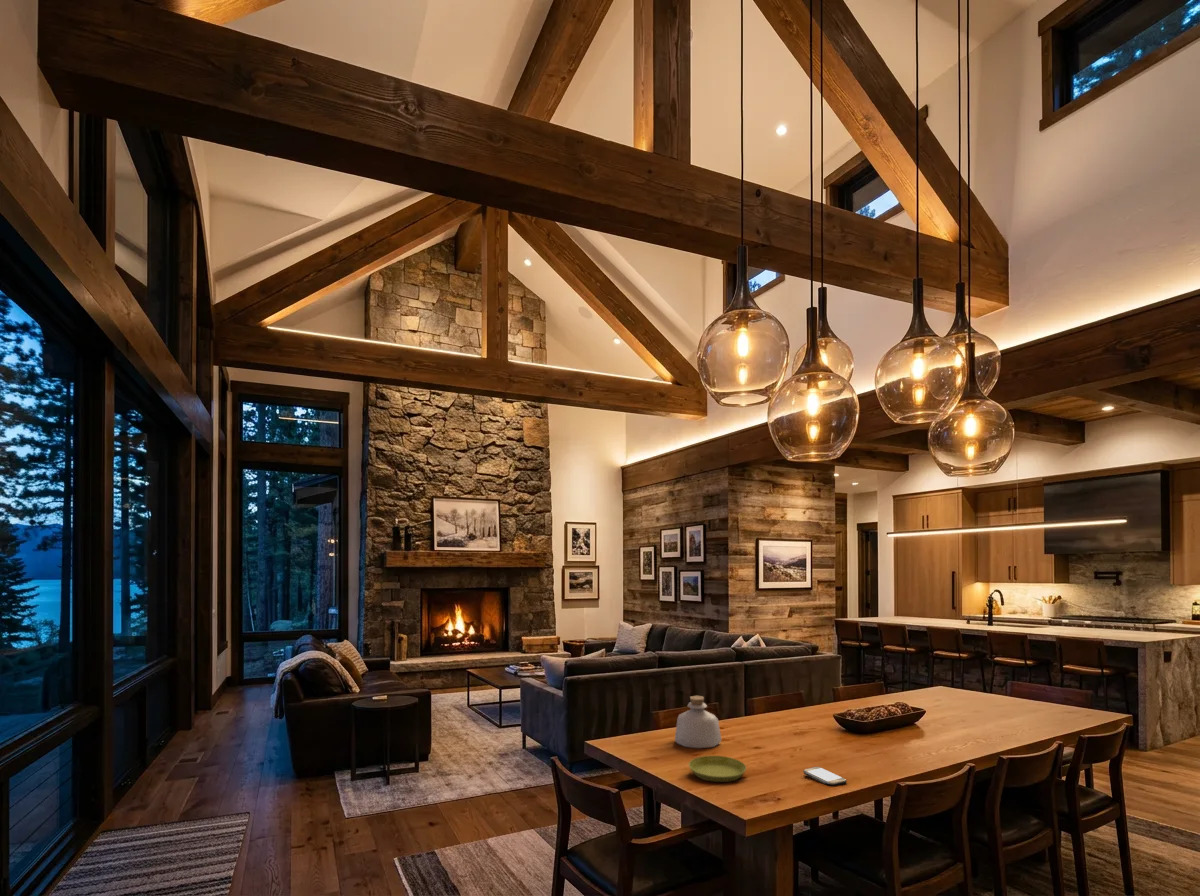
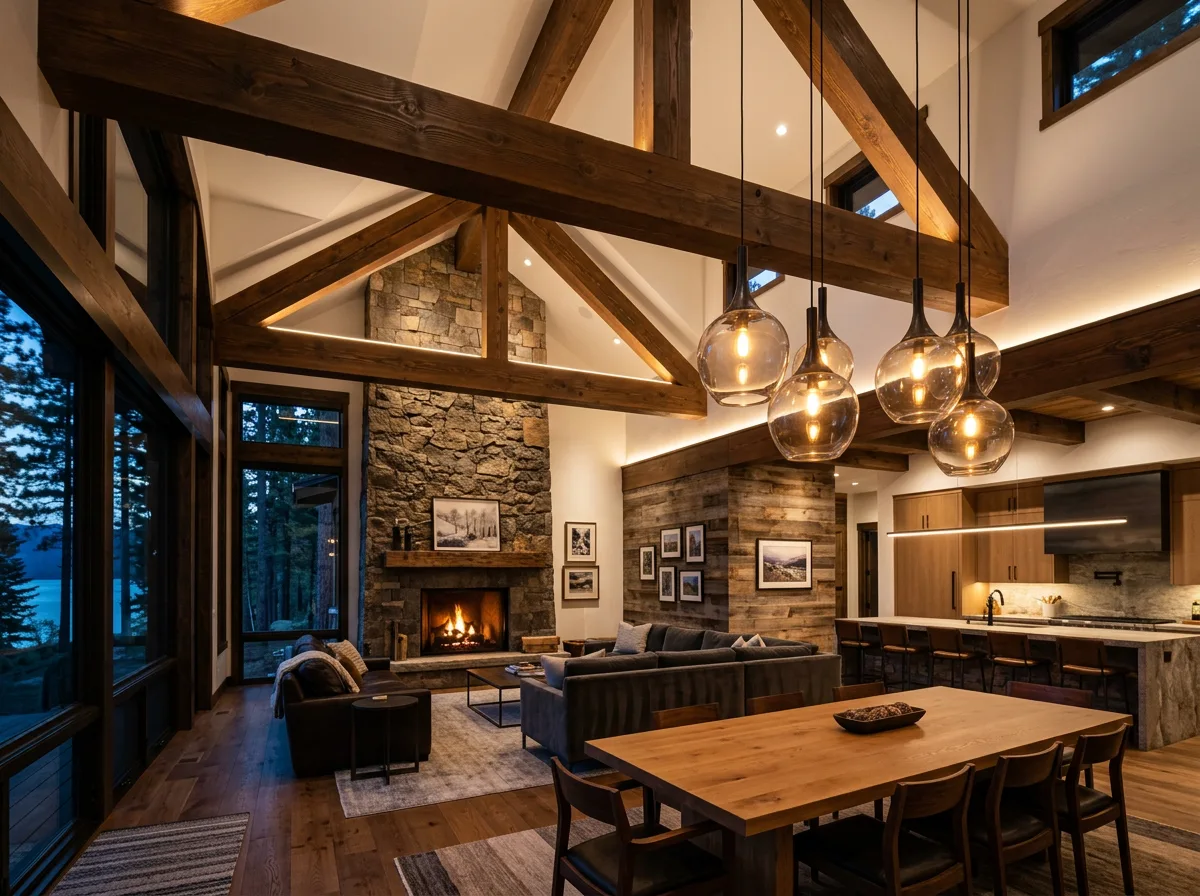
- bottle (698, 719)
- saucer (717, 769)
- smartphone (824, 776)
